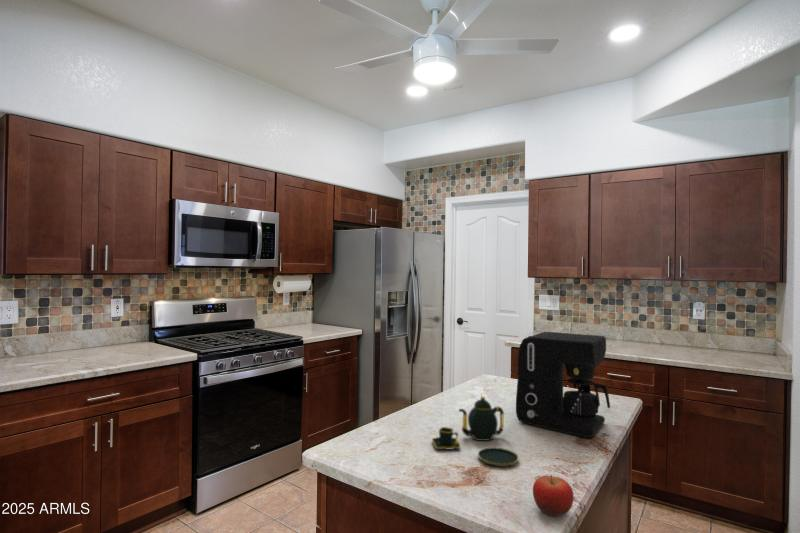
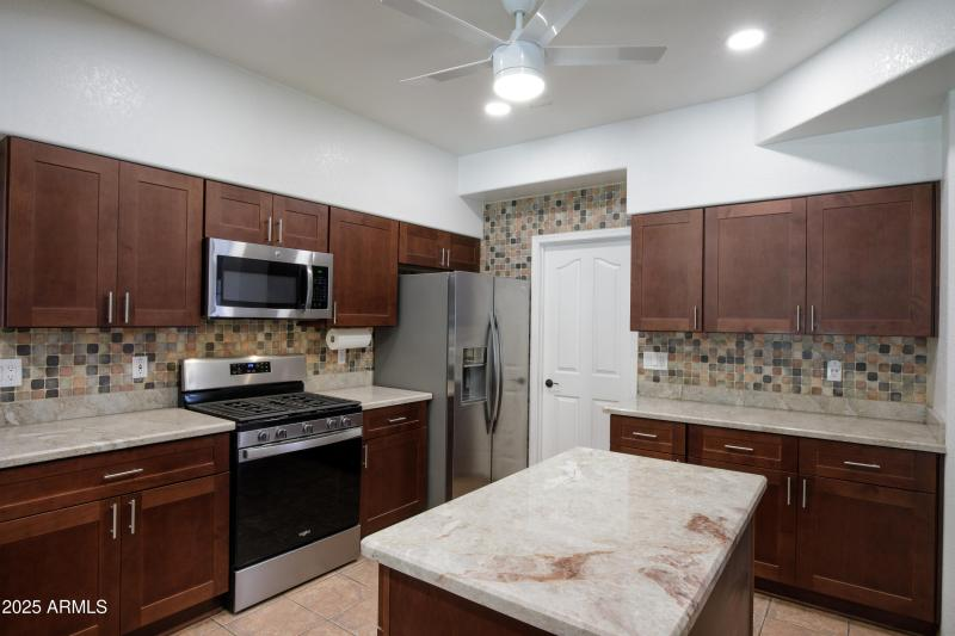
- teapot (474, 427)
- coffee maker (567, 380)
- fruit (552, 492)
